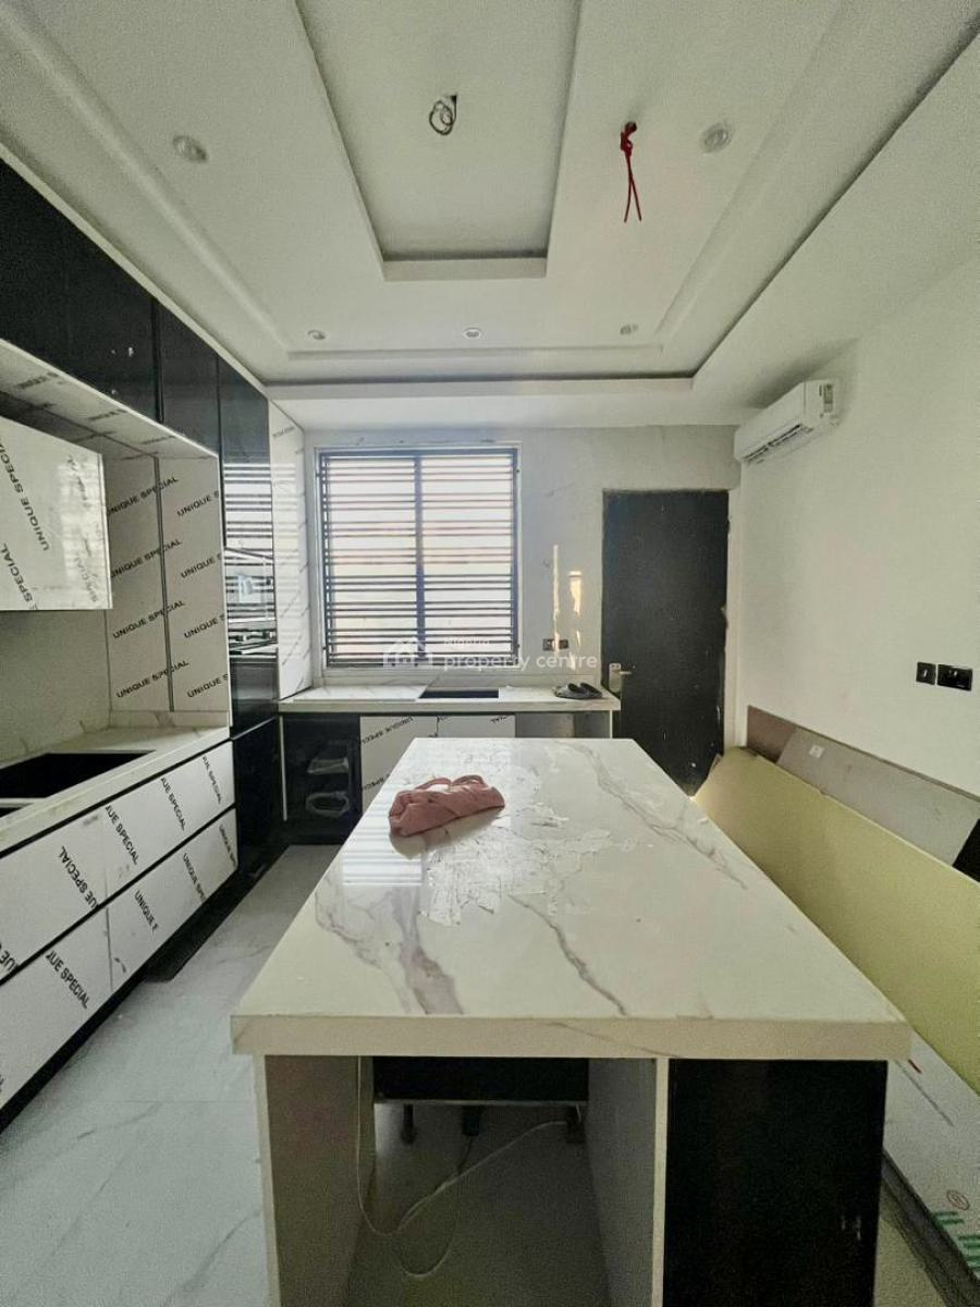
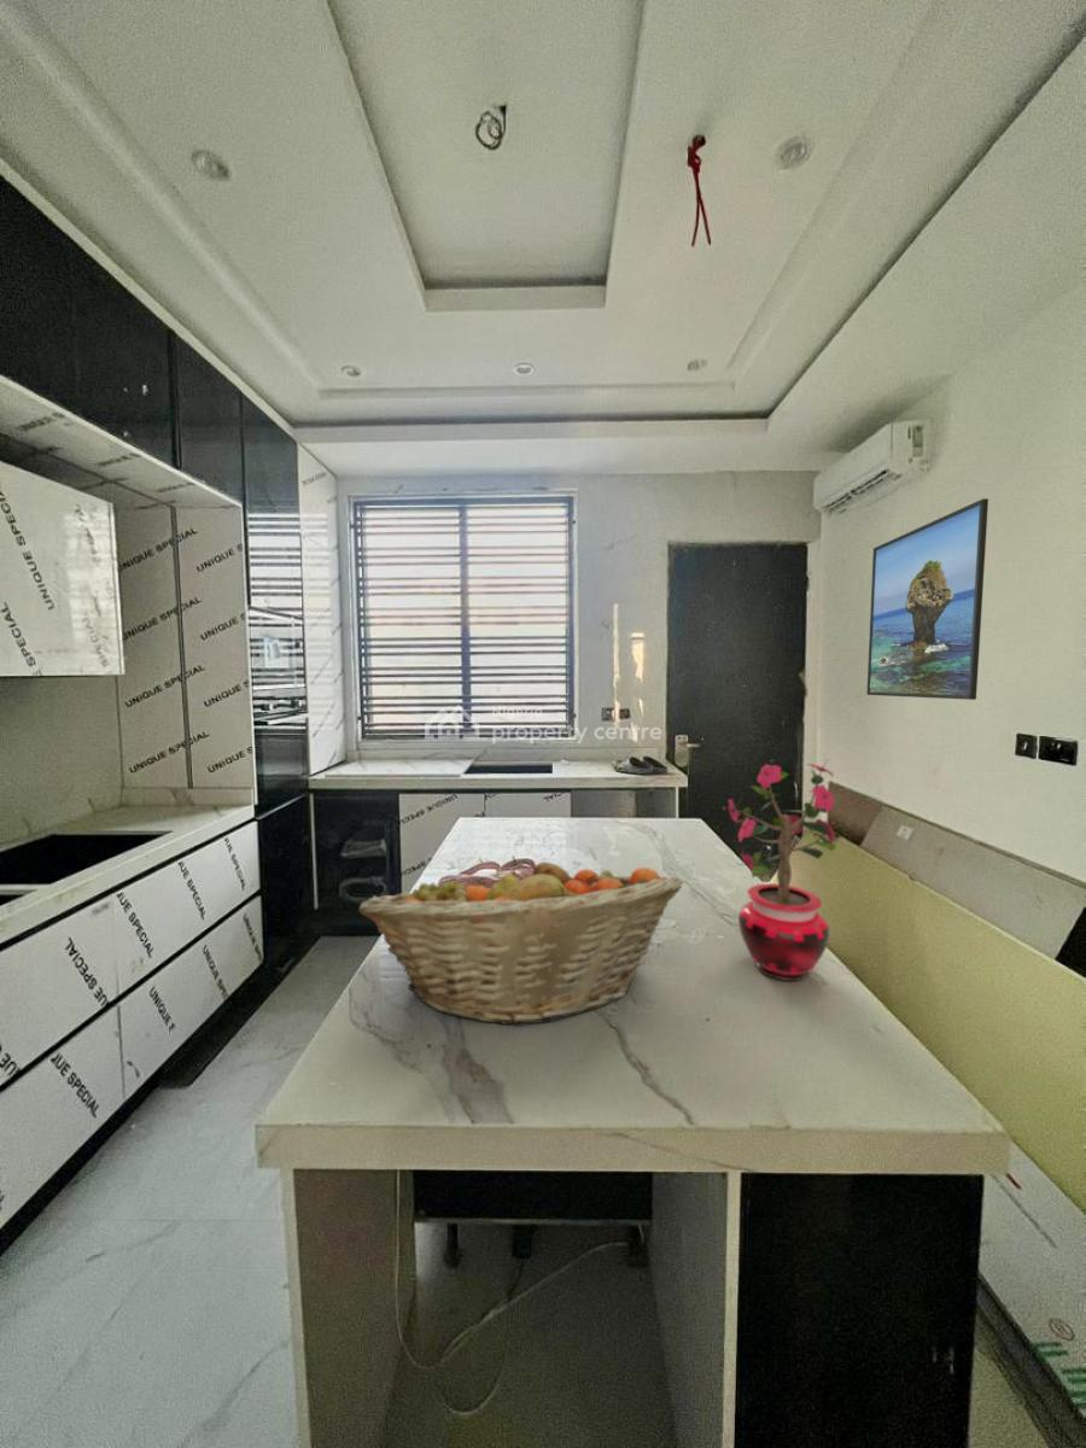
+ fruit basket (524, 916)
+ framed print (917, 613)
+ potted plant (786, 868)
